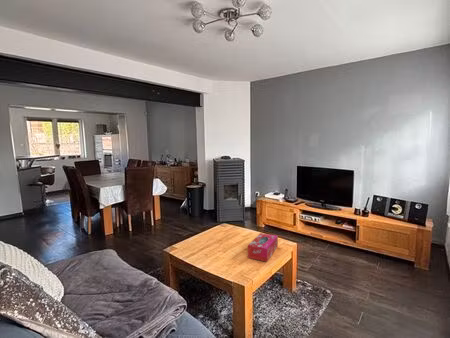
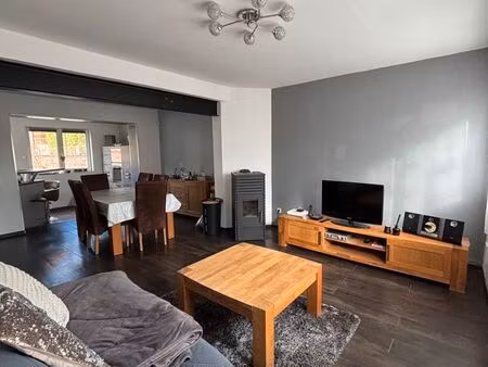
- tissue box (263, 246)
